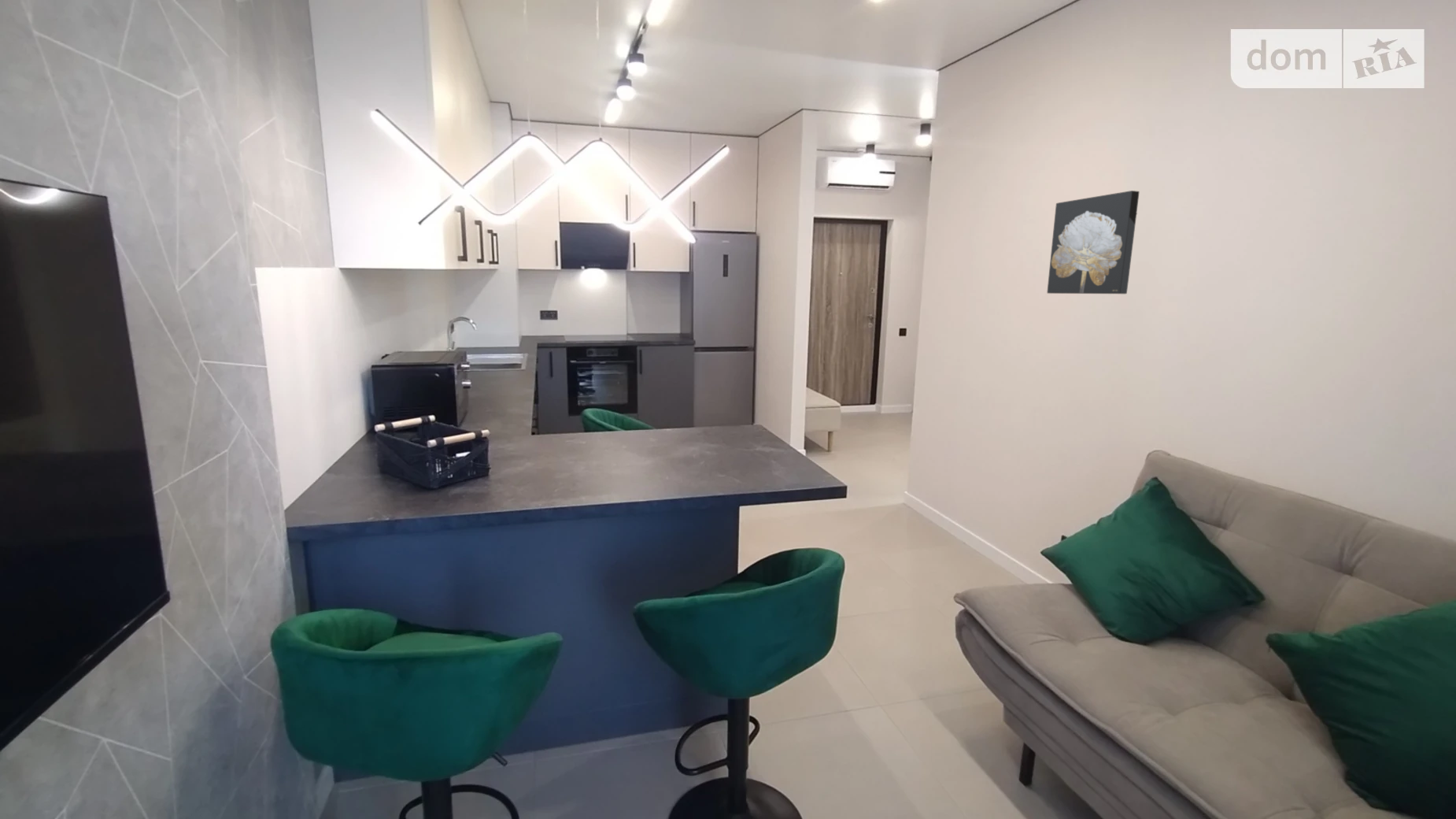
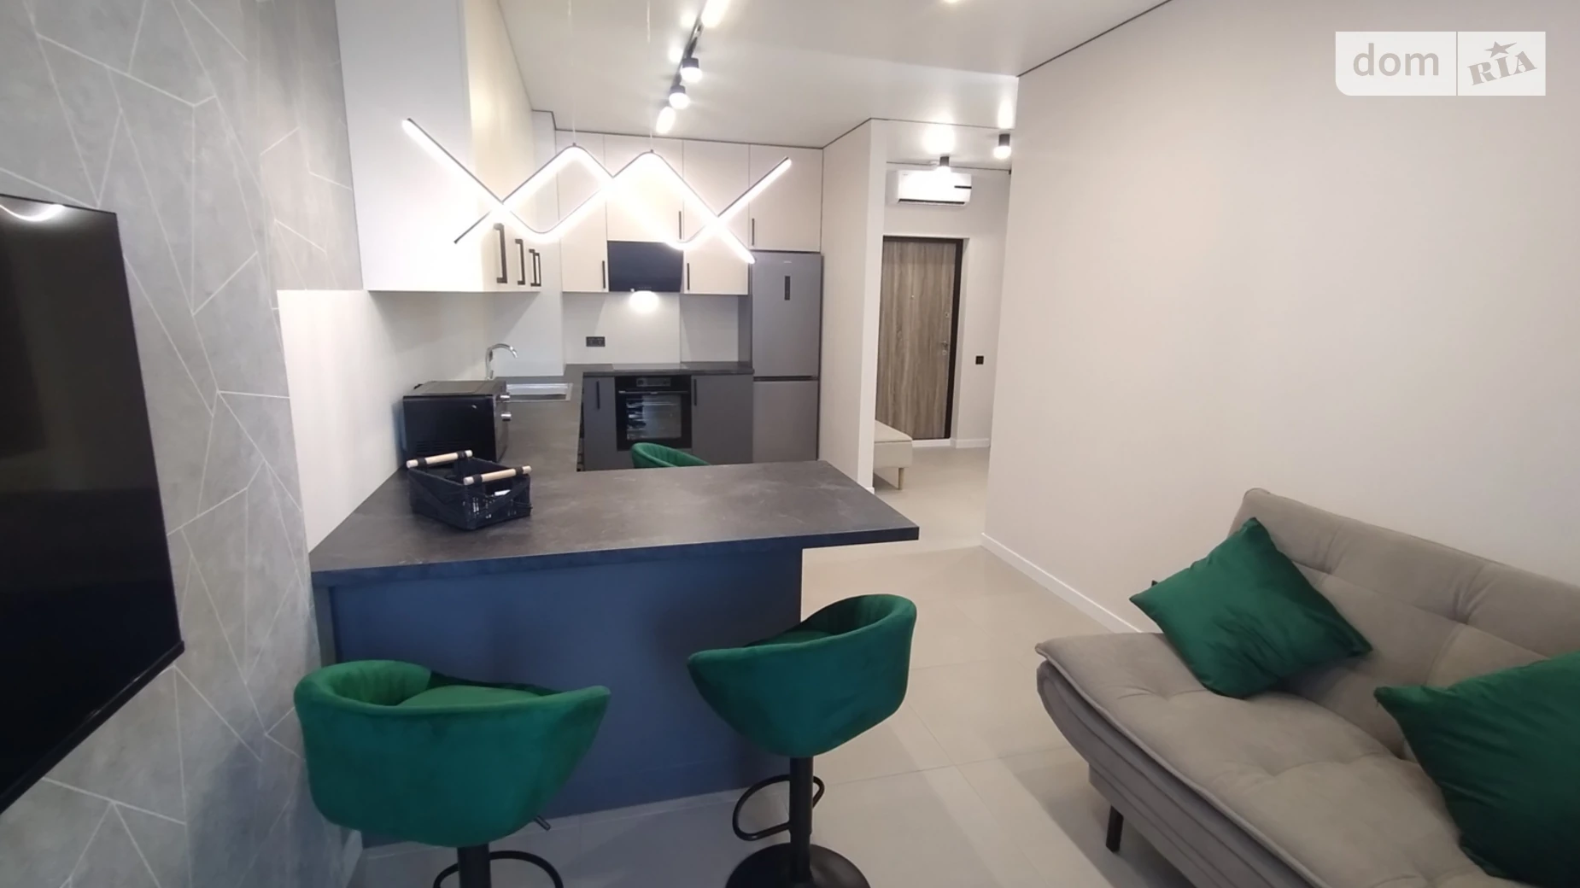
- wall art (1089, 246)
